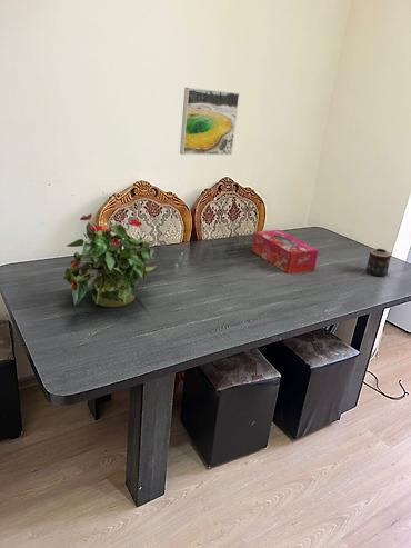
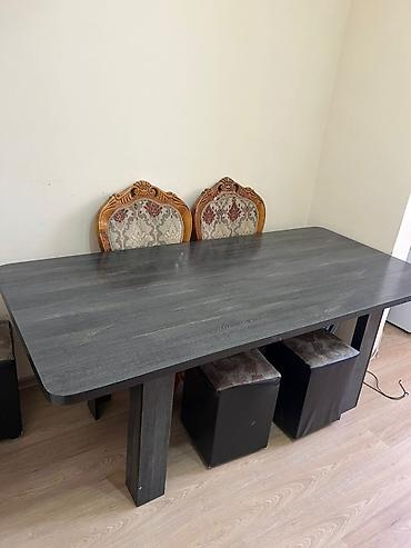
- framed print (209, 122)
- potted plant (113, 262)
- tissue box (283, 250)
- candle (379, 260)
